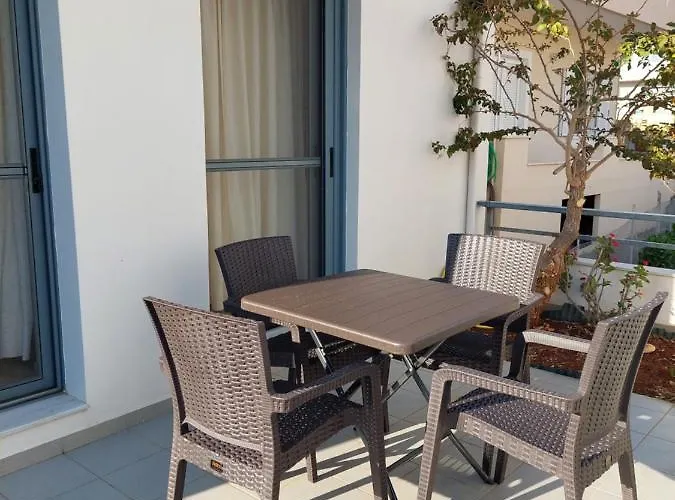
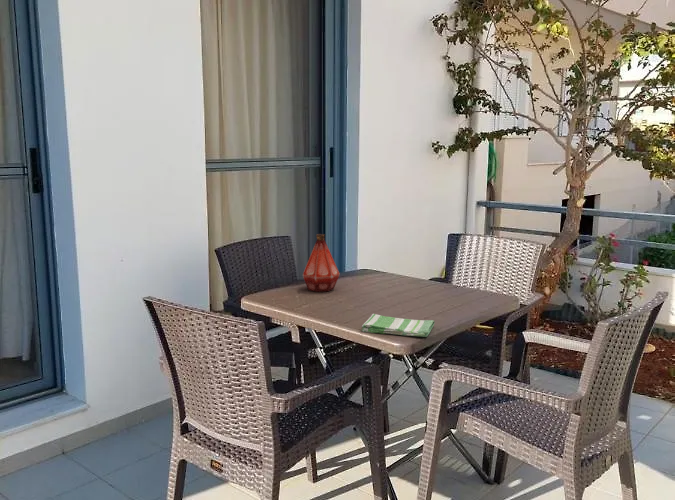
+ bottle (321, 261)
+ dish towel (398, 324)
